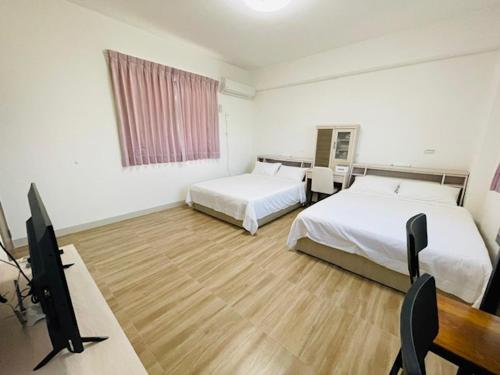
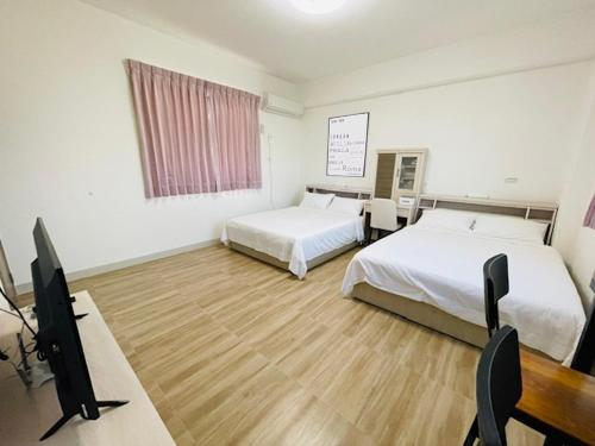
+ wall art (345, 146)
